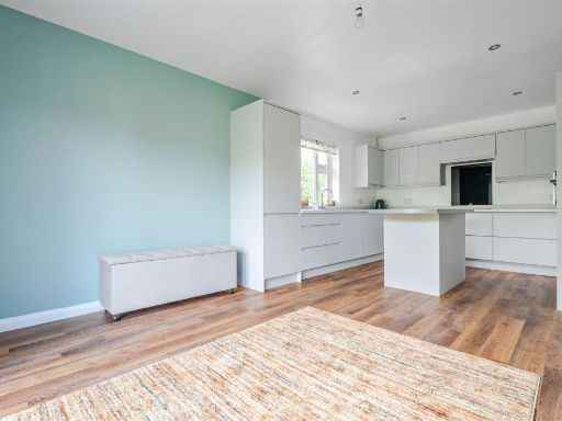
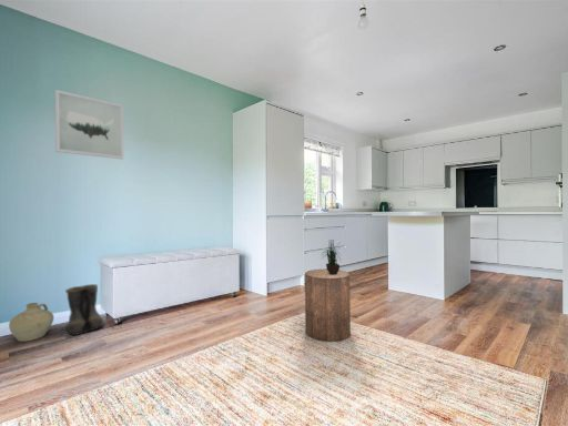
+ ceramic jug (32, 320)
+ potted plant (331, 251)
+ wall art (91, 126)
+ boots (83, 306)
+ stool (327, 303)
